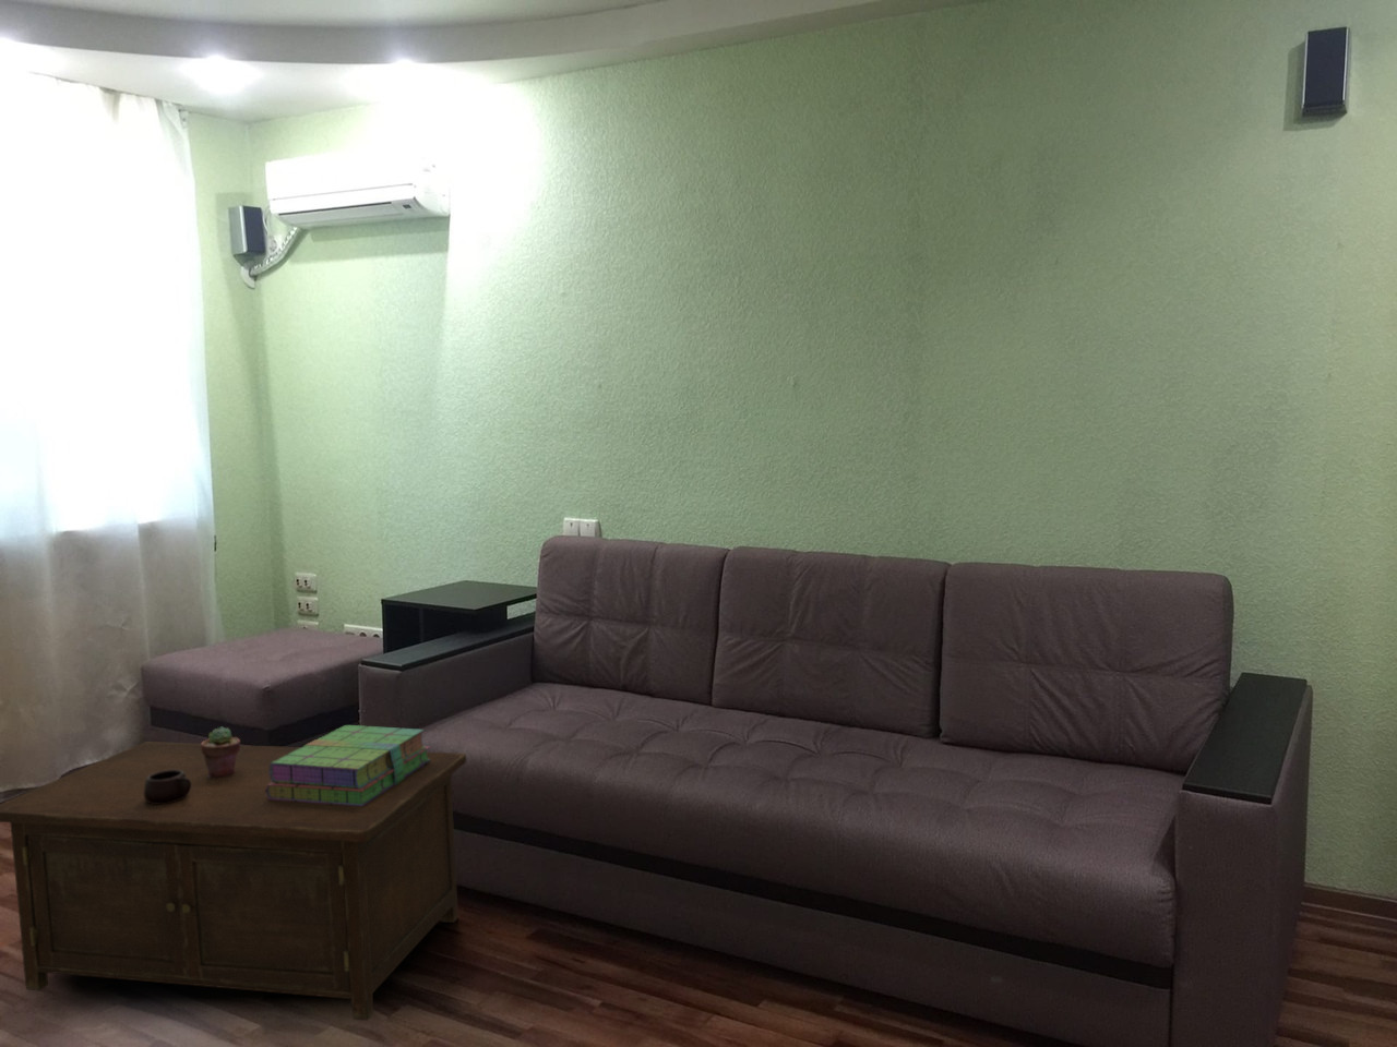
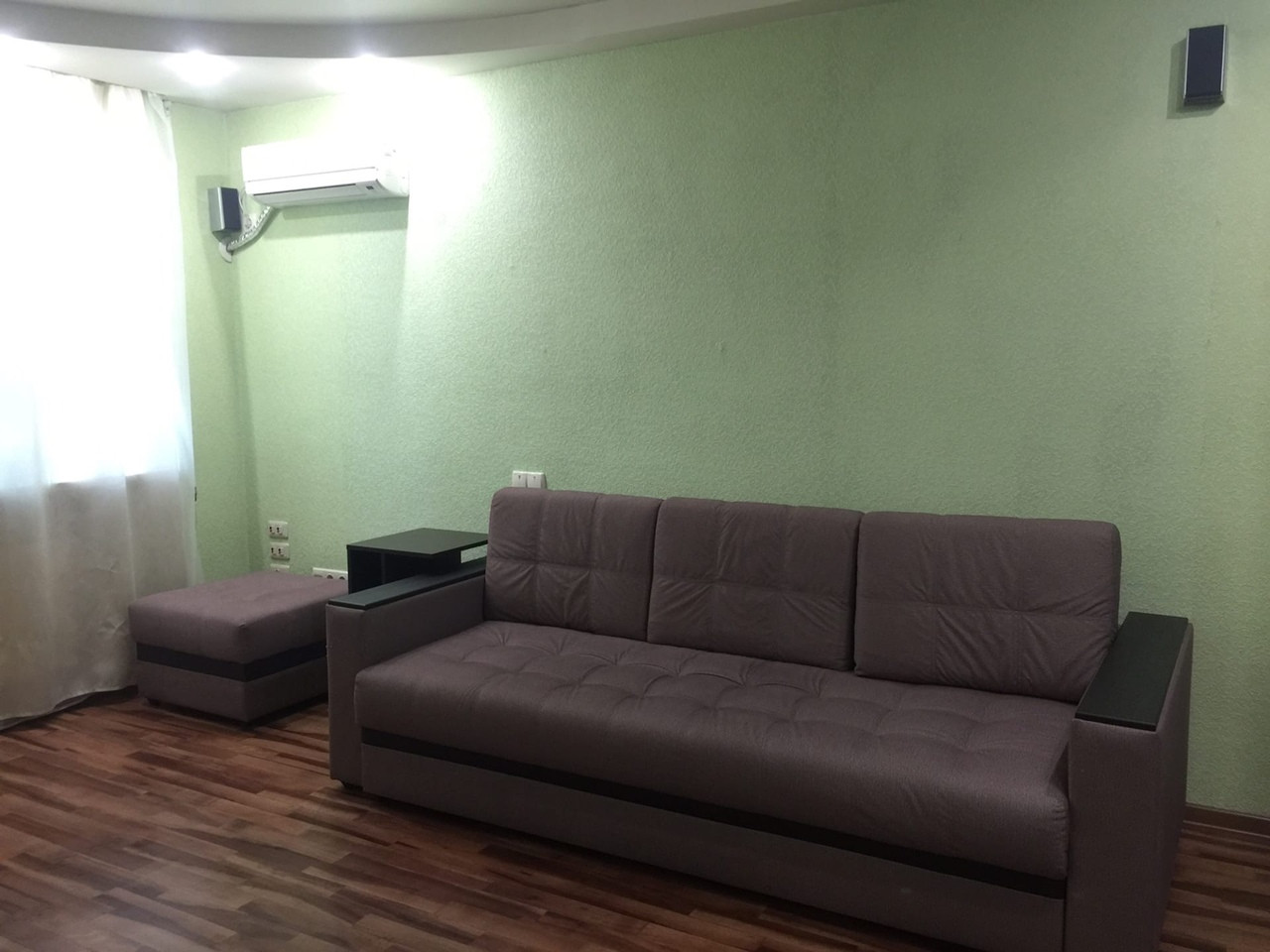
- stack of books (350, 760)
- mug (170, 786)
- potted succulent (220, 749)
- cabinet (245, 867)
